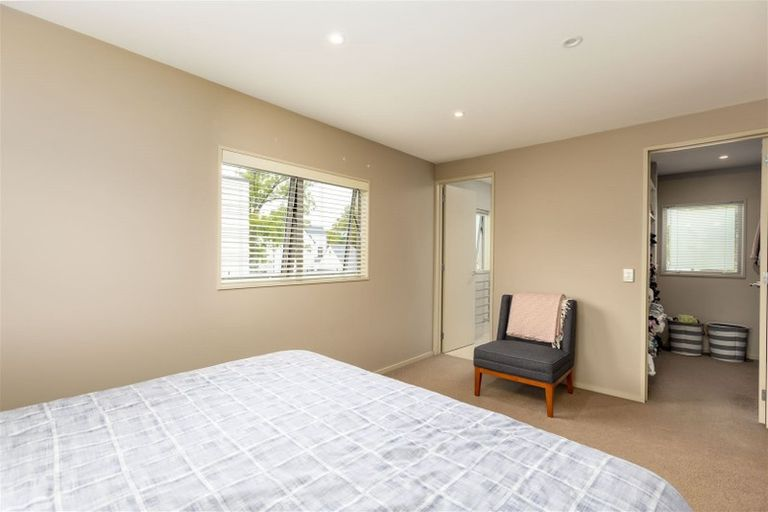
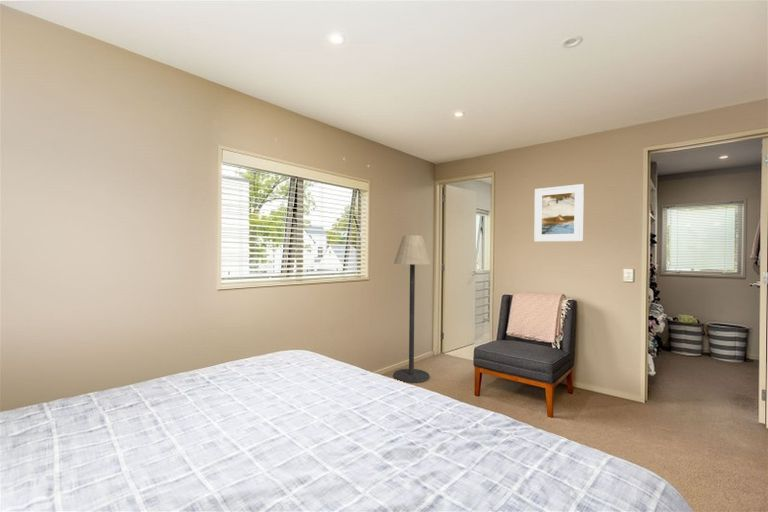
+ floor lamp (412, 306)
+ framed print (557, 214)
